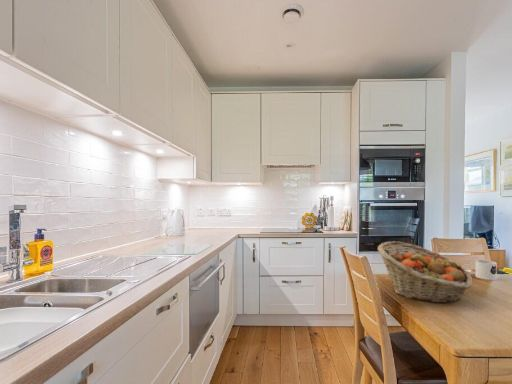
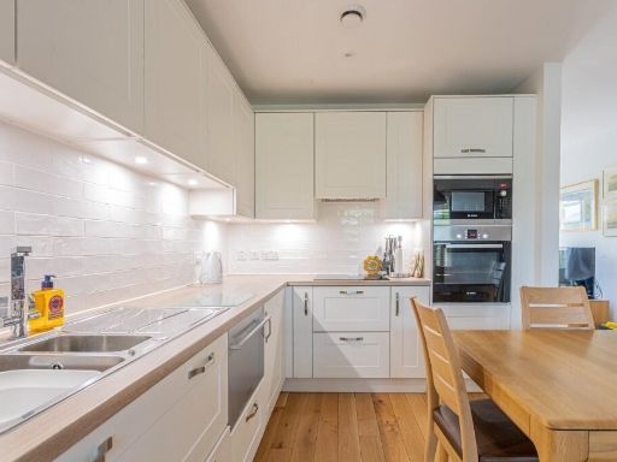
- mug (485, 269)
- fruit basket (422, 268)
